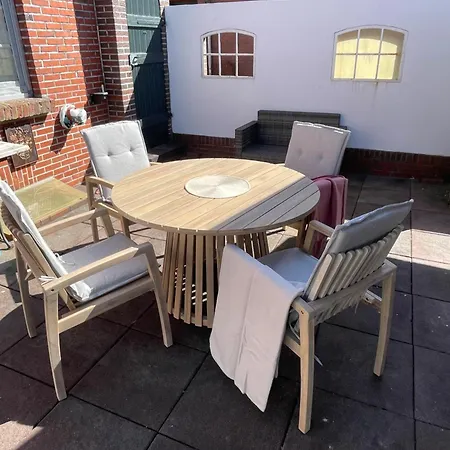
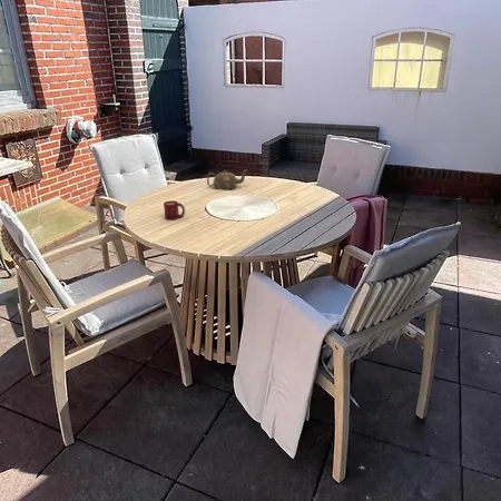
+ teapot (227, 178)
+ cup (174, 210)
